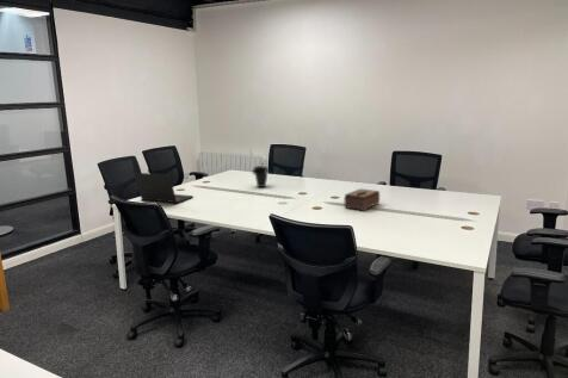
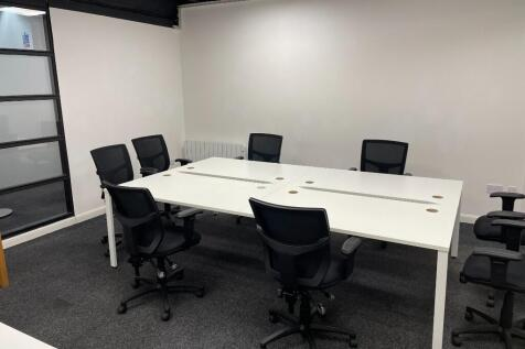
- laptop (163, 185)
- tissue box (362, 199)
- potted plant (260, 167)
